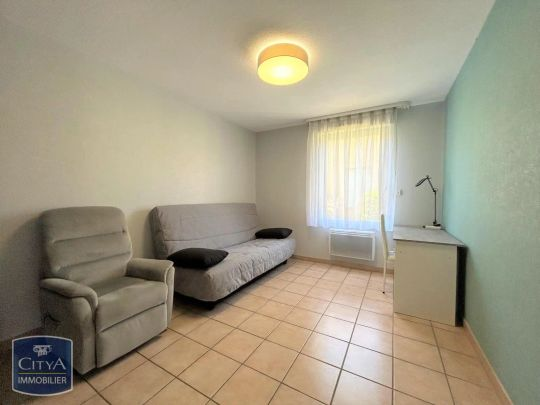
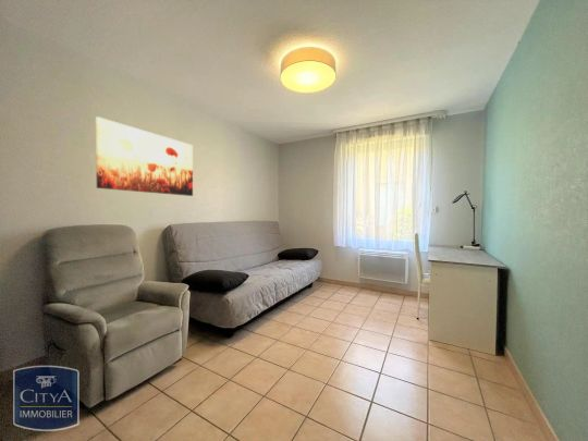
+ wall art (151, 162)
